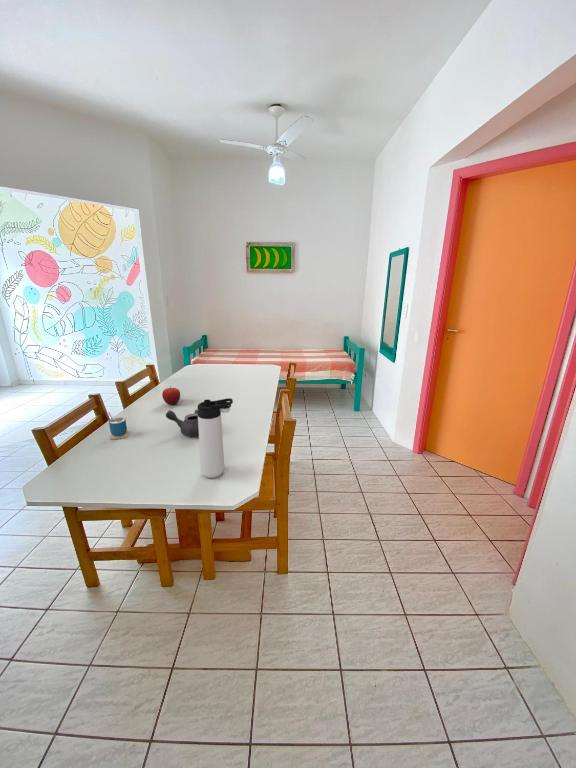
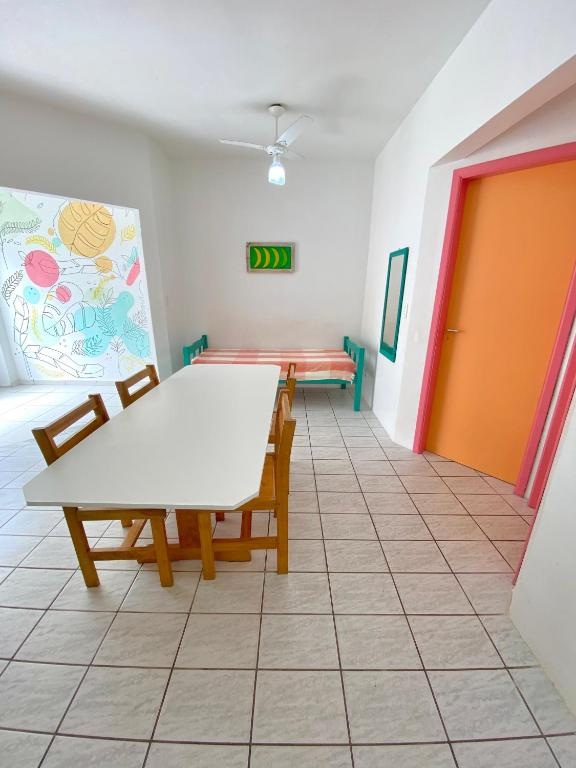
- teapot (187, 420)
- thermos bottle (216, 437)
- cup (117, 422)
- fruit (171, 395)
